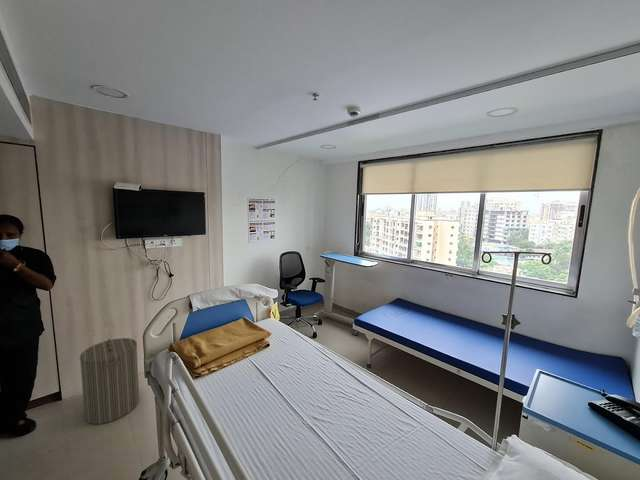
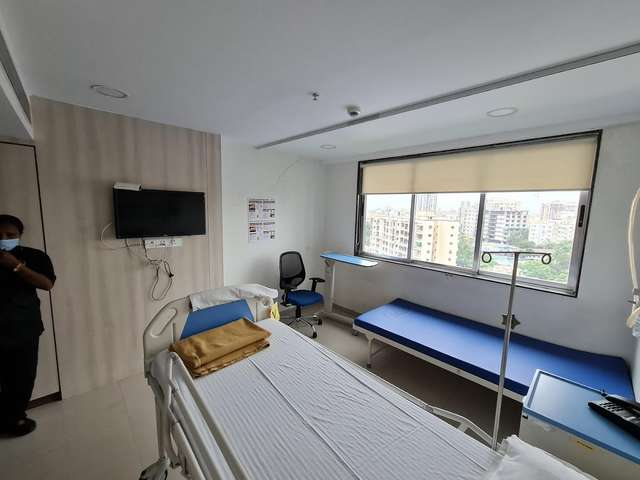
- laundry hamper (111, 373)
